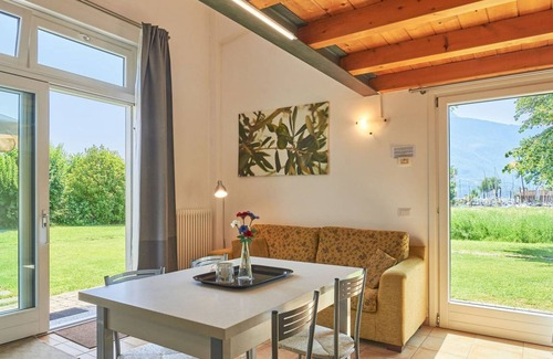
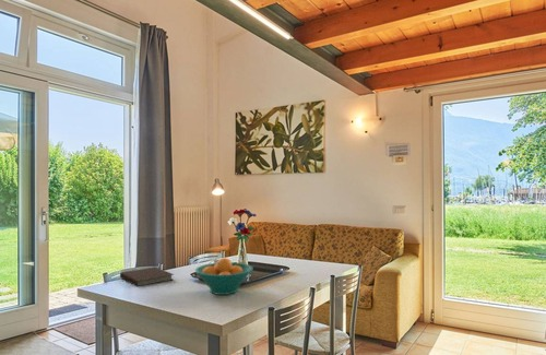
+ notebook (146, 275)
+ fruit bowl (224, 274)
